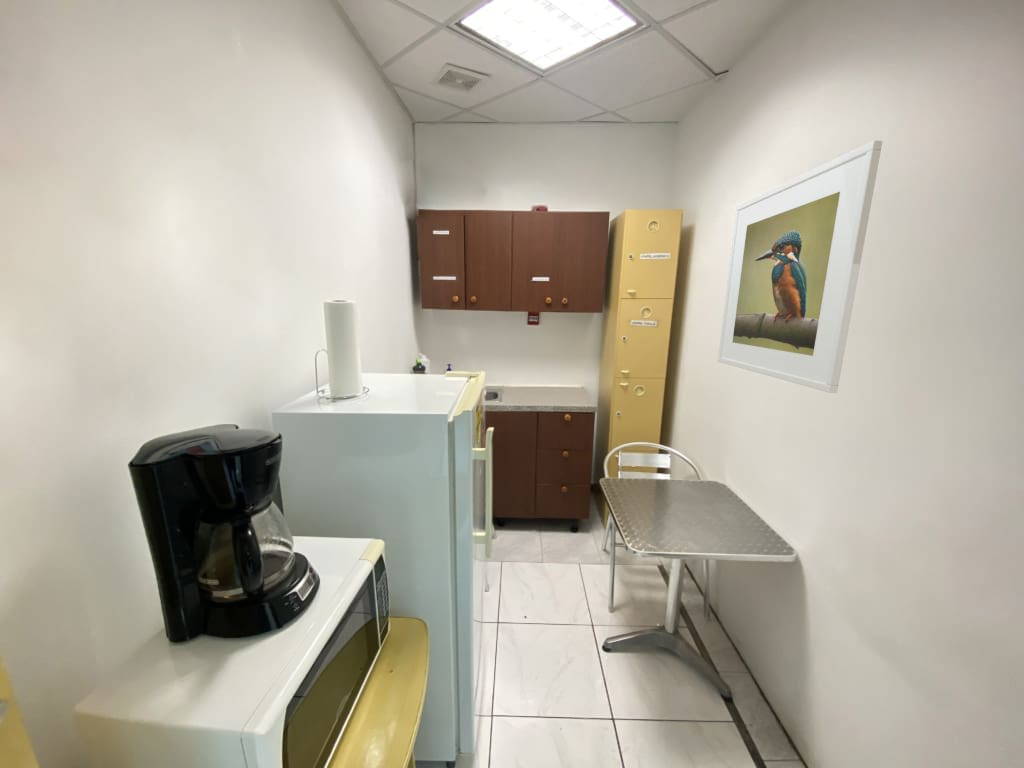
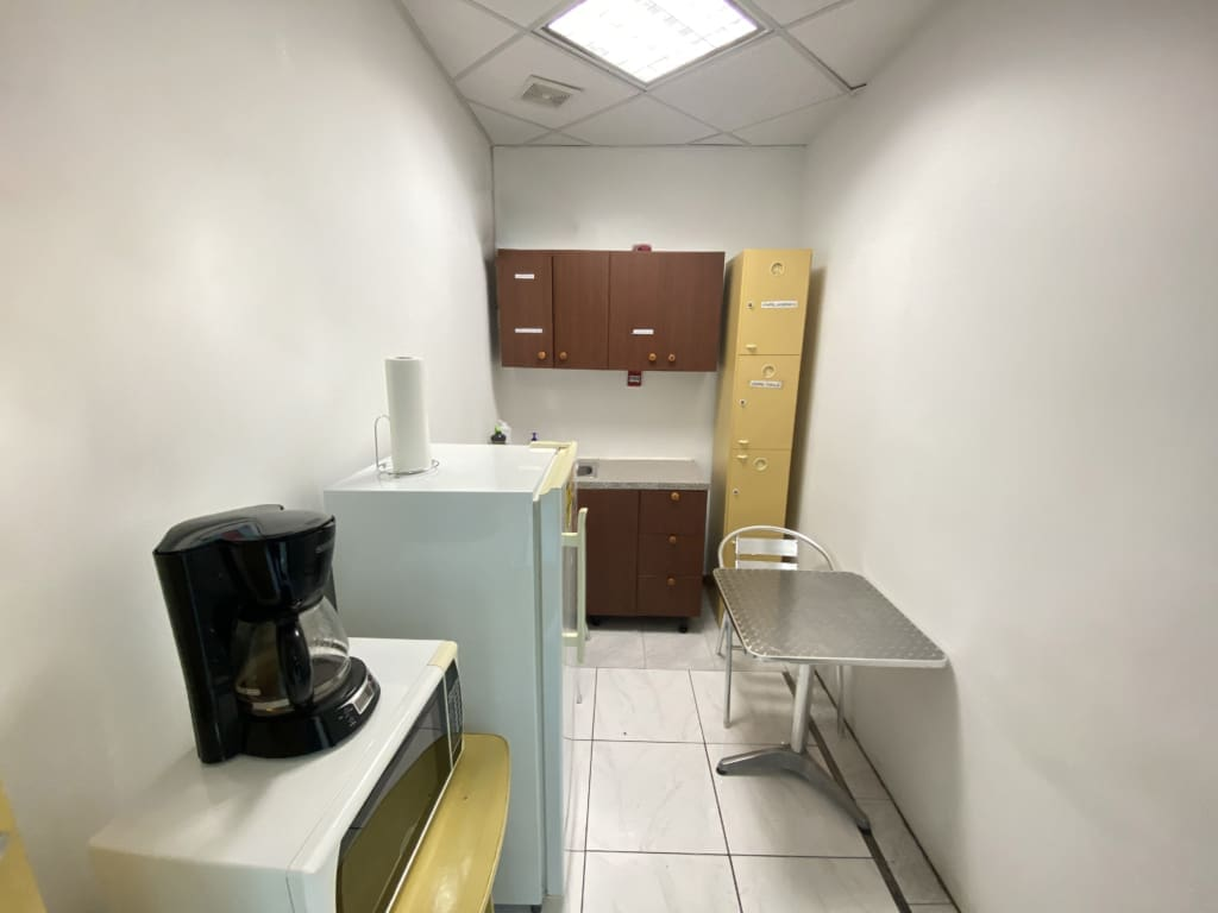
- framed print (777, 281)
